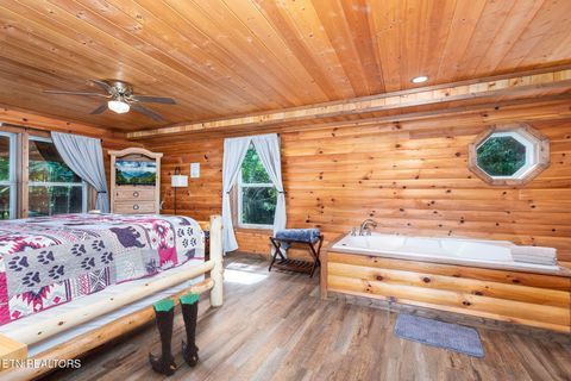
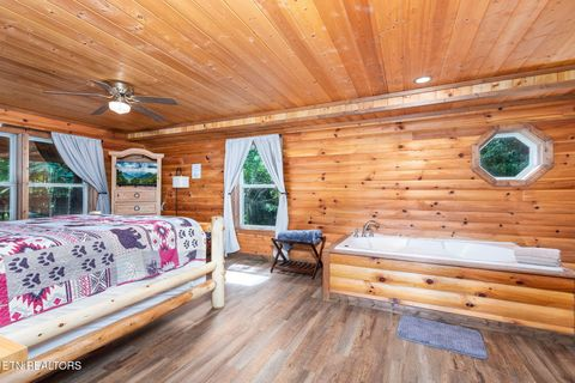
- boots (171, 330)
